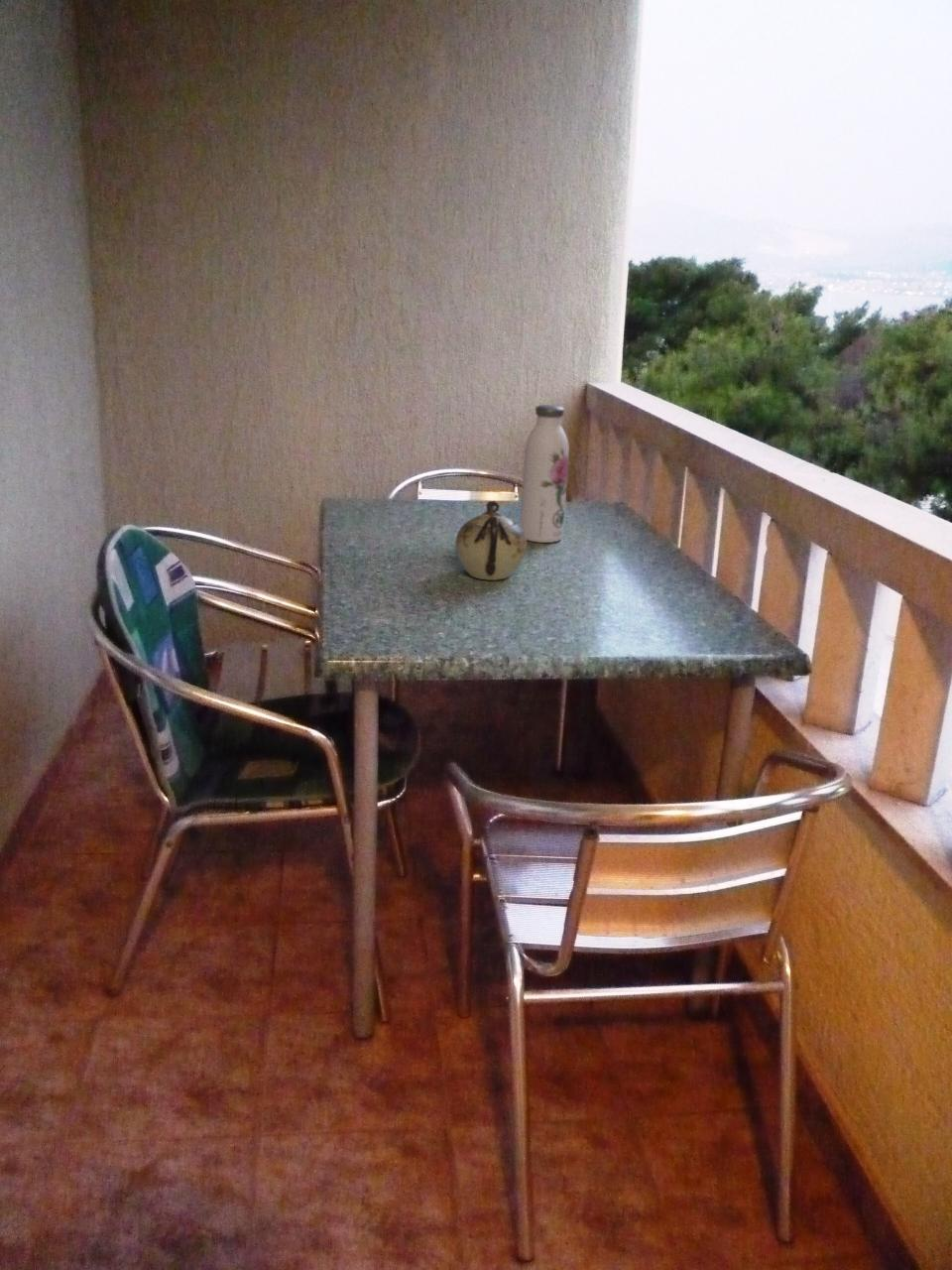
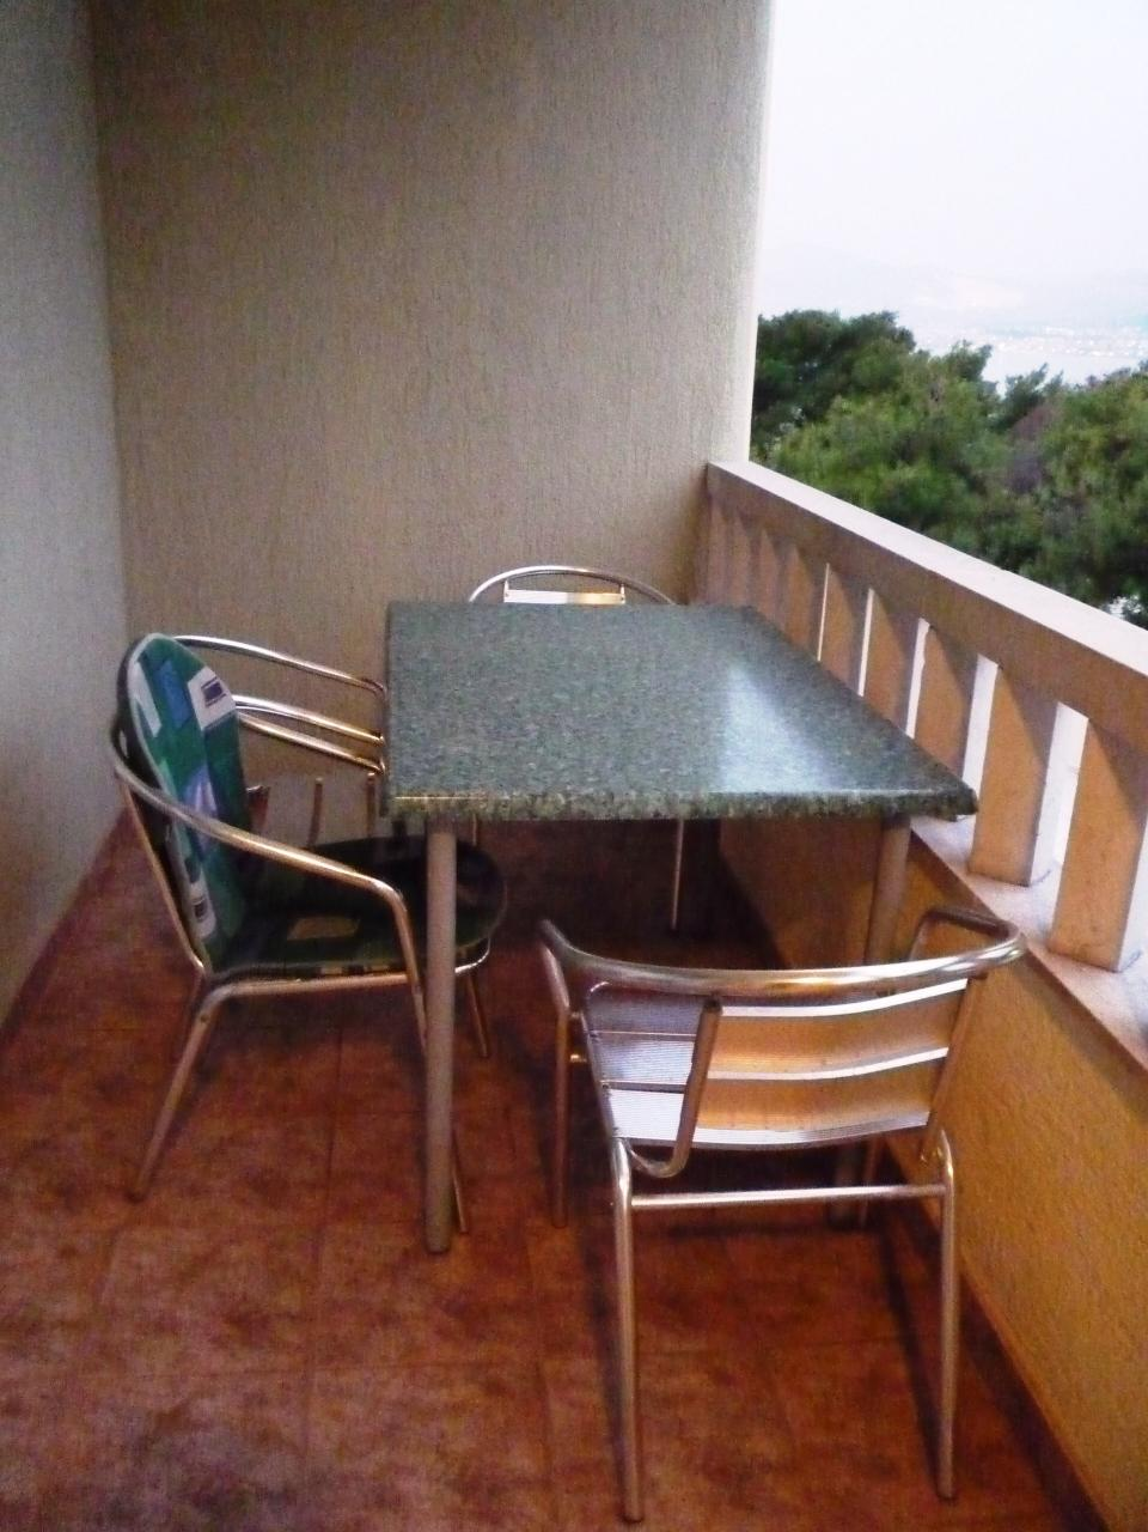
- water bottle (545, 472)
- teapot (491, 537)
